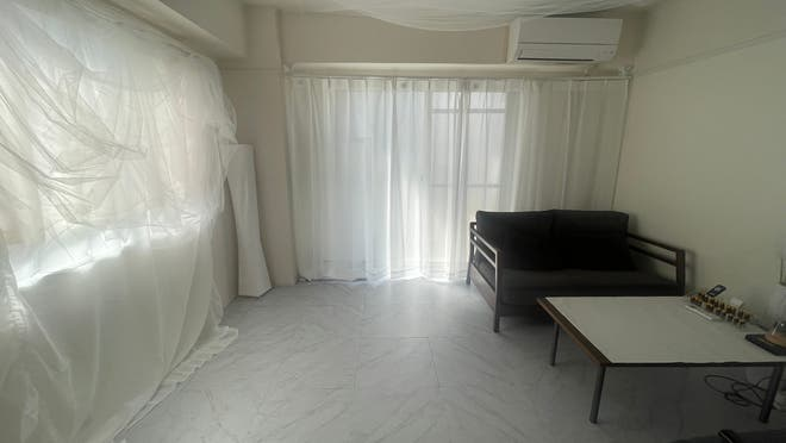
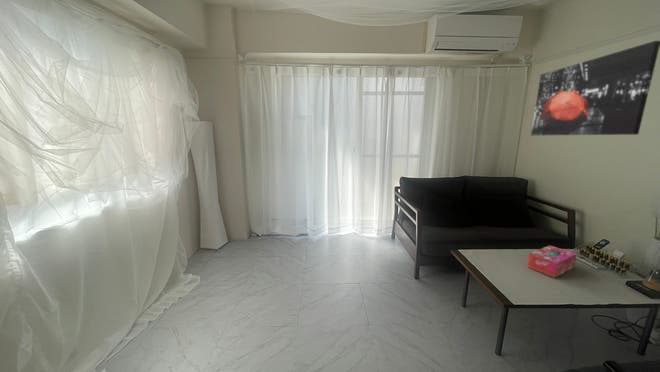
+ wall art (580, 99)
+ tissue box (551, 260)
